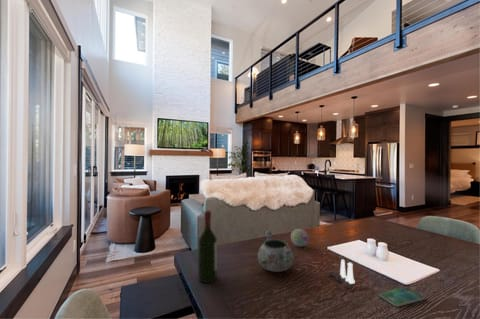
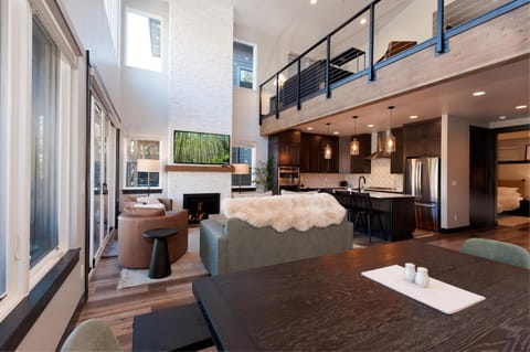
- smartphone (401, 296)
- salt and pepper shaker set (343, 271)
- decorative bowl (275, 252)
- wine bottle (207, 244)
- decorative ball (299, 237)
